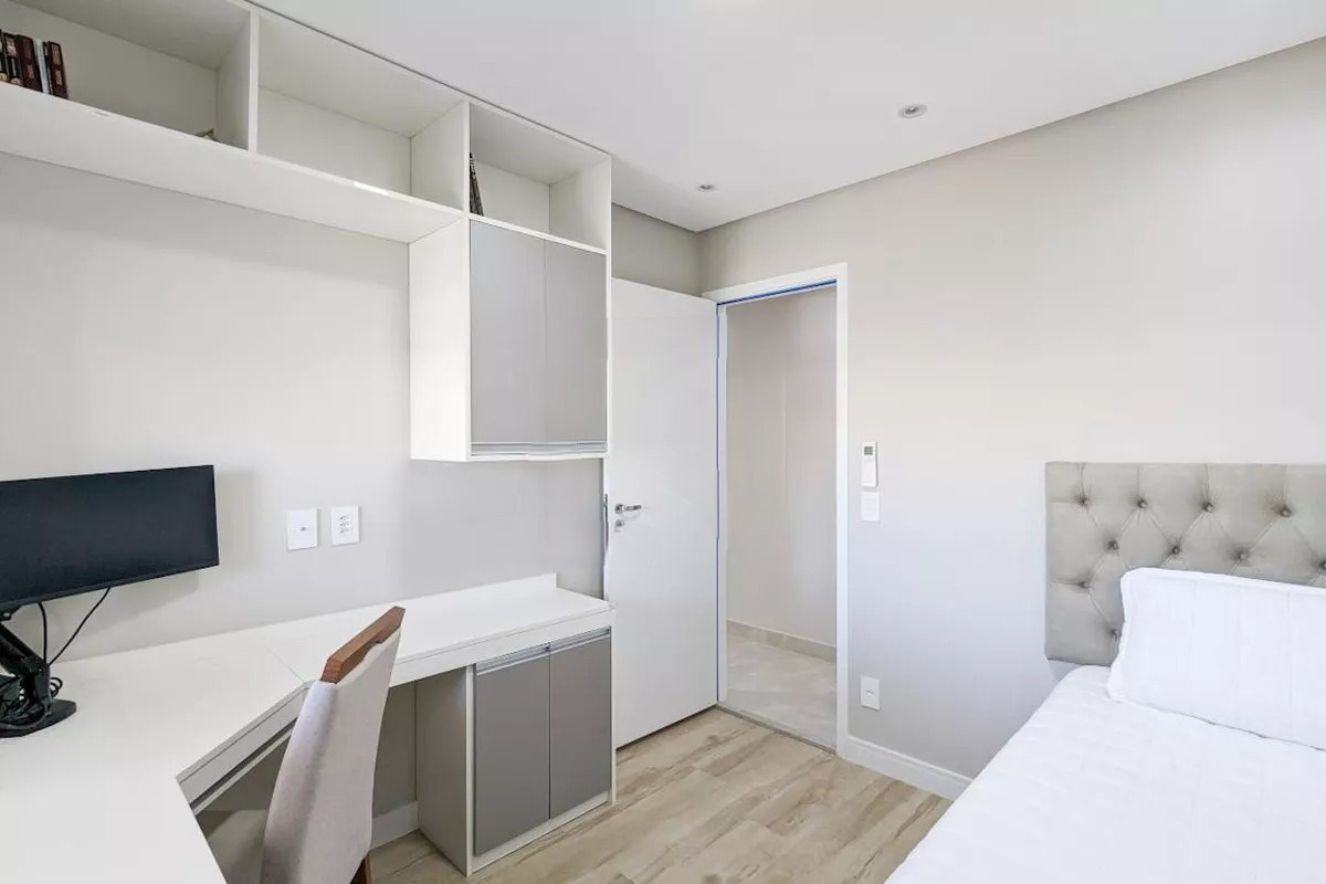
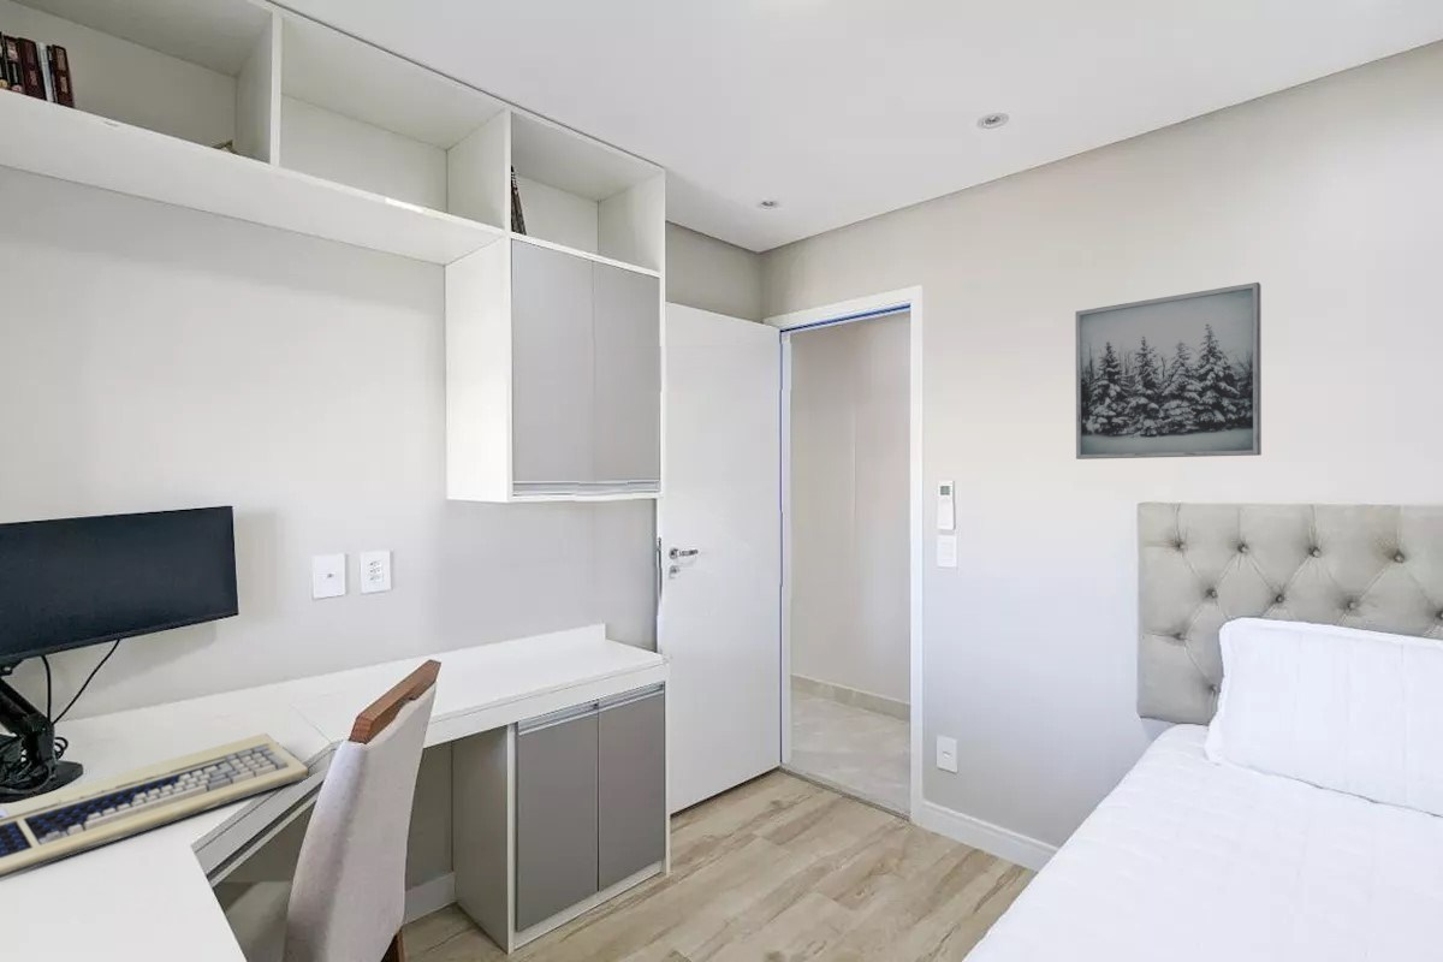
+ wall art (1162, 378)
+ computer keyboard (147, 795)
